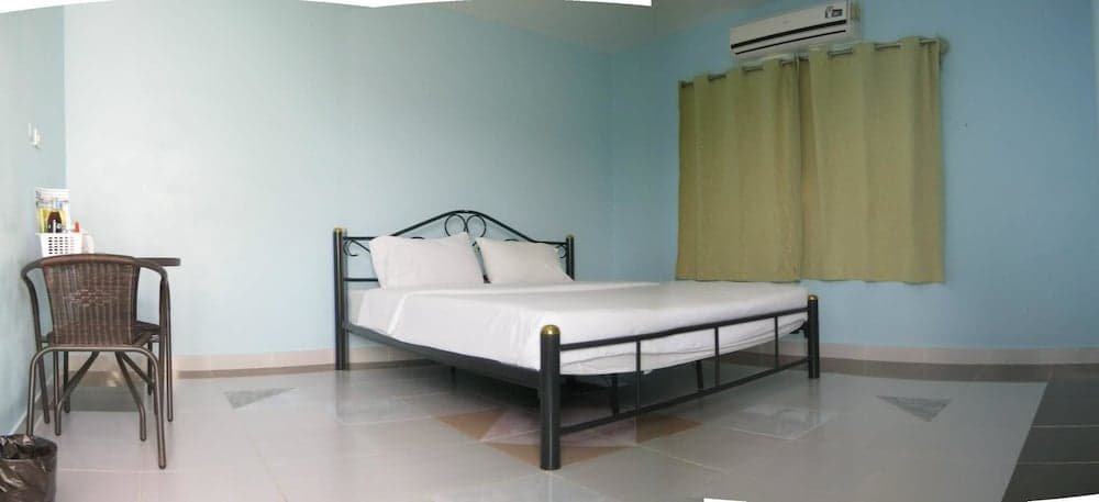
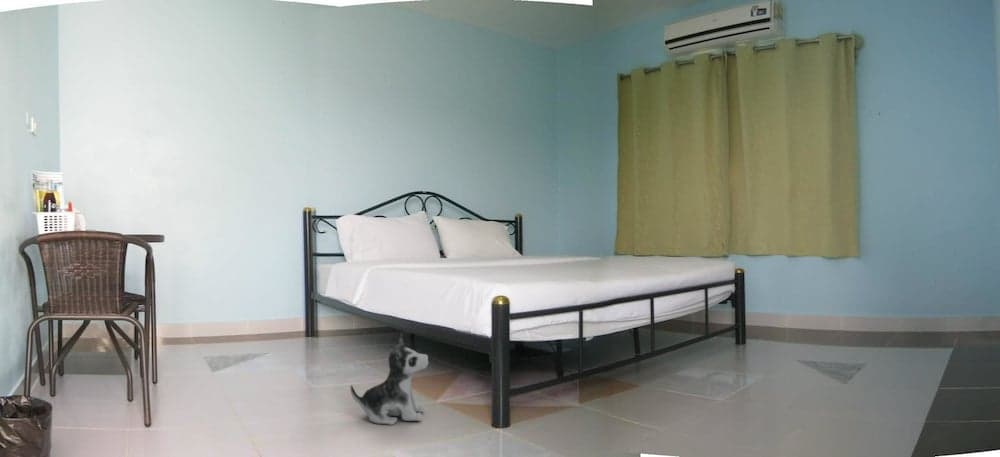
+ plush toy (389, 375)
